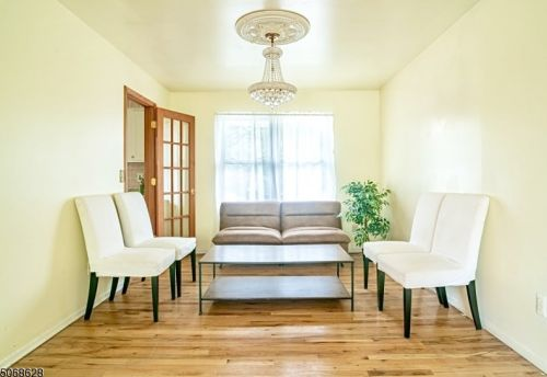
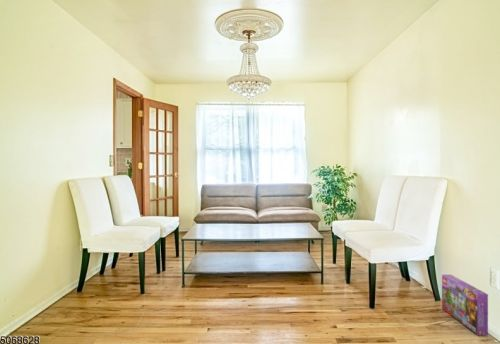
+ box (462, 302)
